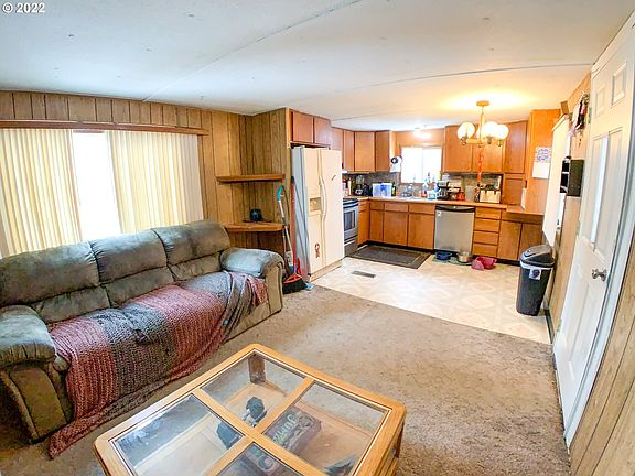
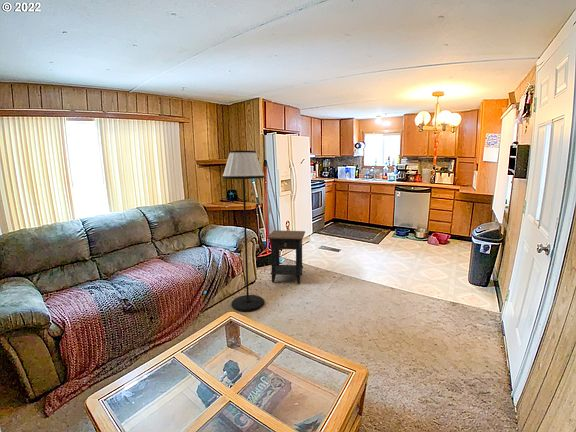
+ floor lamp (245, 230)
+ side table (287, 248)
